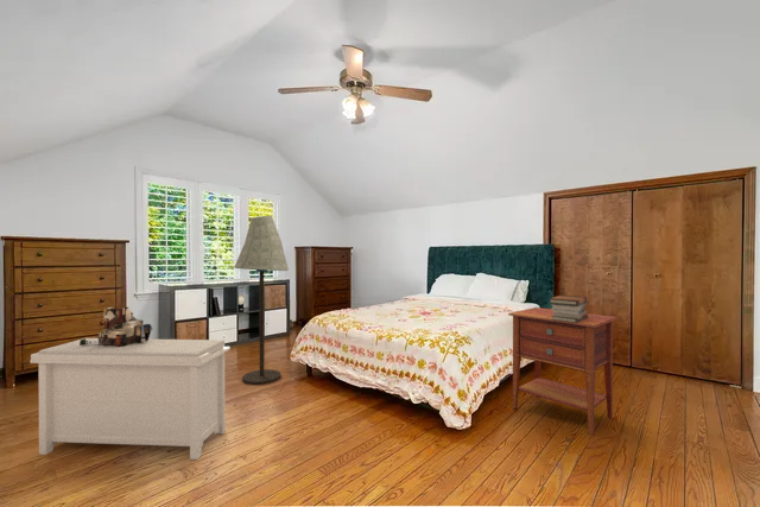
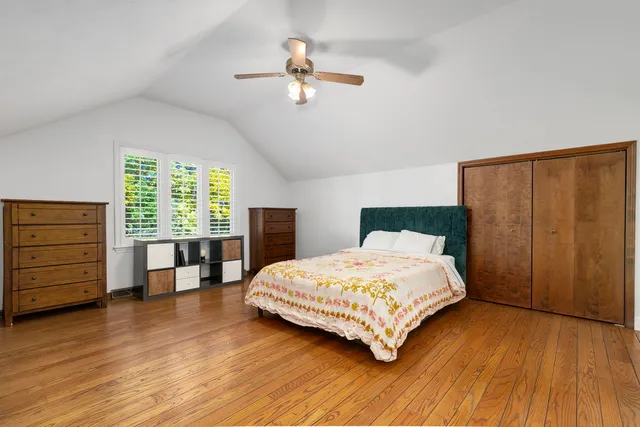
- floor lamp (261, 296)
- bench (137, 393)
- nightstand (560, 363)
- ruined building (116, 324)
- book stack (569, 308)
